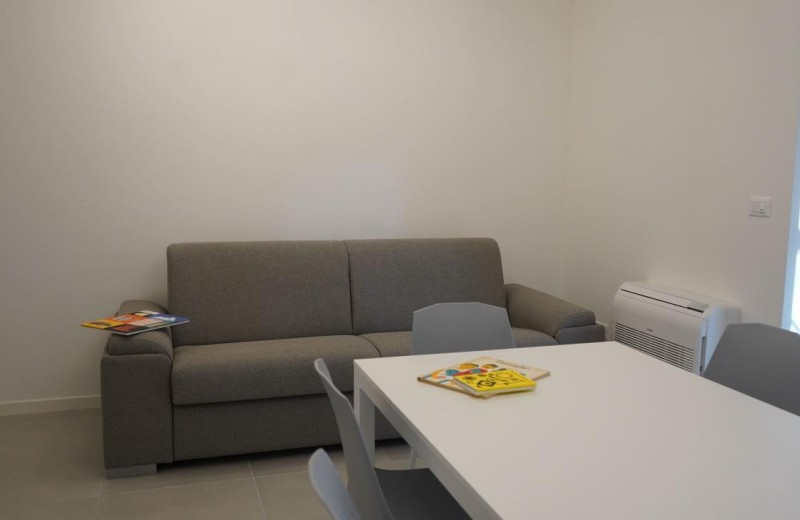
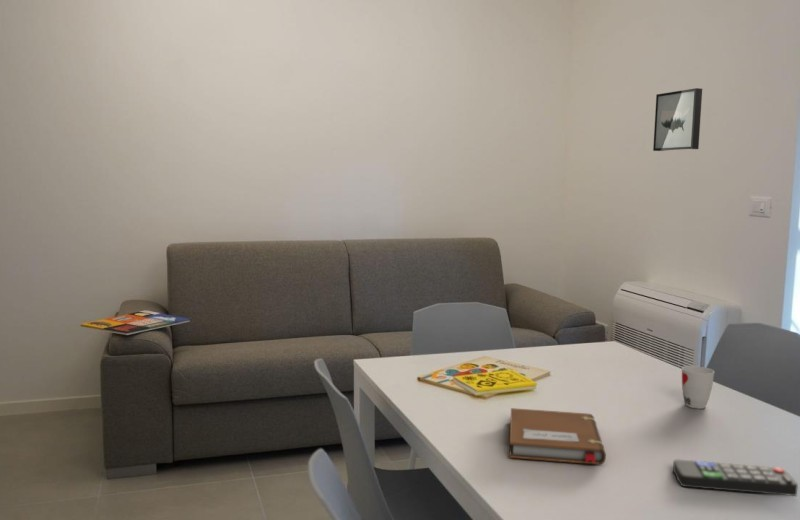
+ remote control (732, 476)
+ notebook (554, 435)
+ wall art (676, 120)
+ cup (696, 387)
